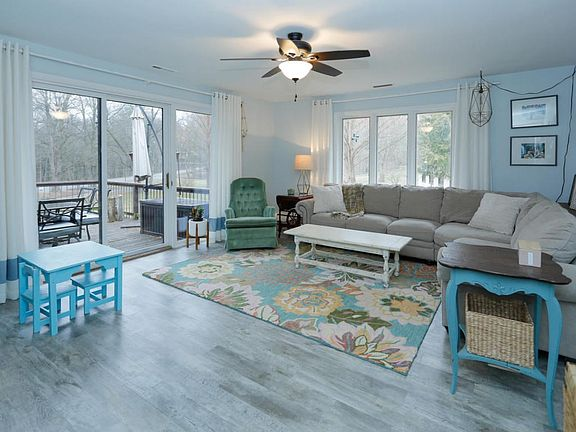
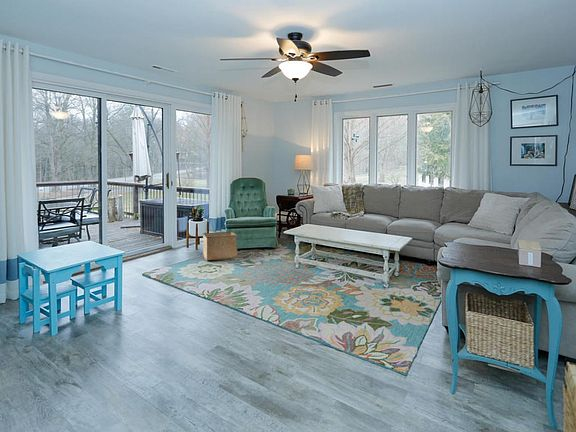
+ storage bin (219, 245)
